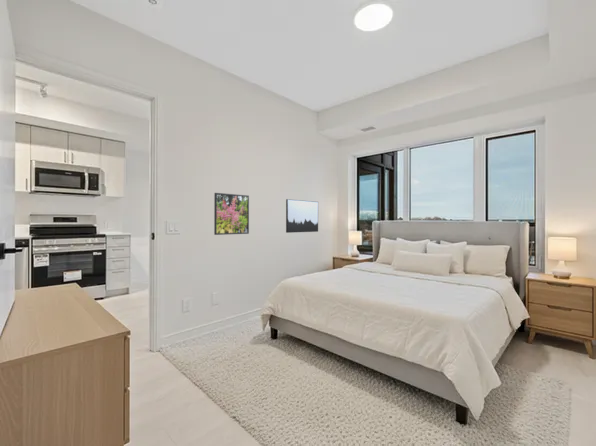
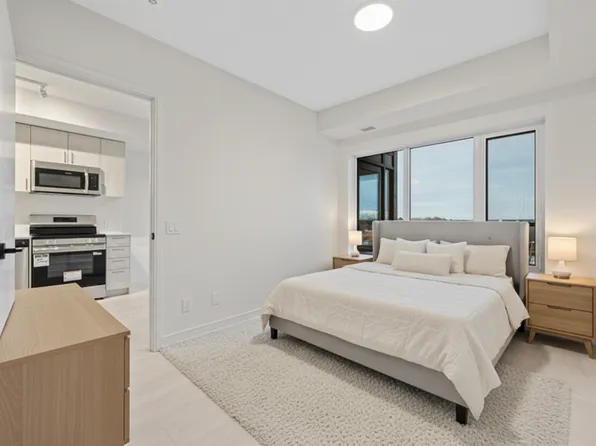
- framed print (232, 214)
- wall art (303, 216)
